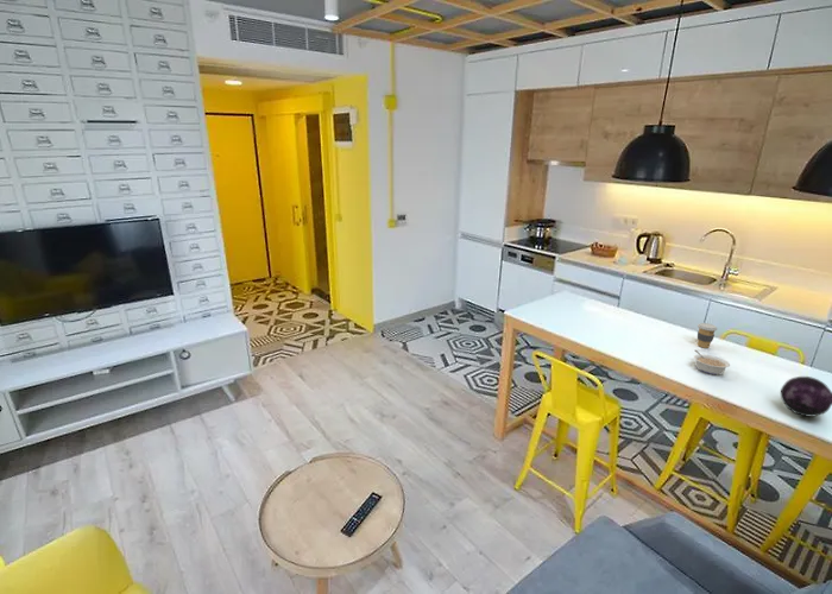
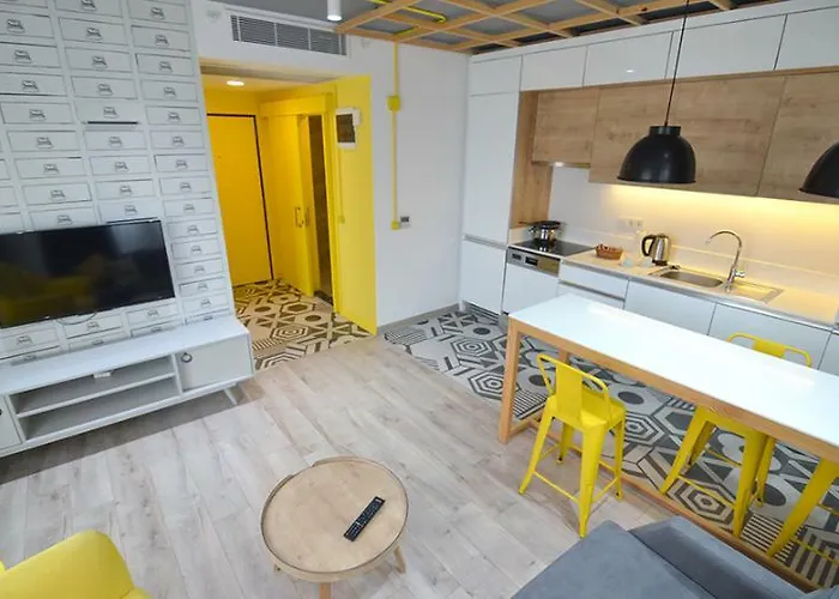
- legume (708, 364)
- decorative orb (806, 396)
- coffee cup (705, 335)
